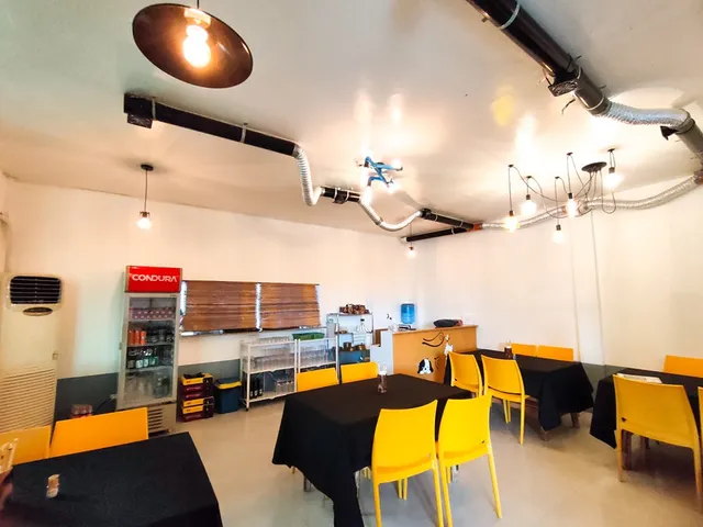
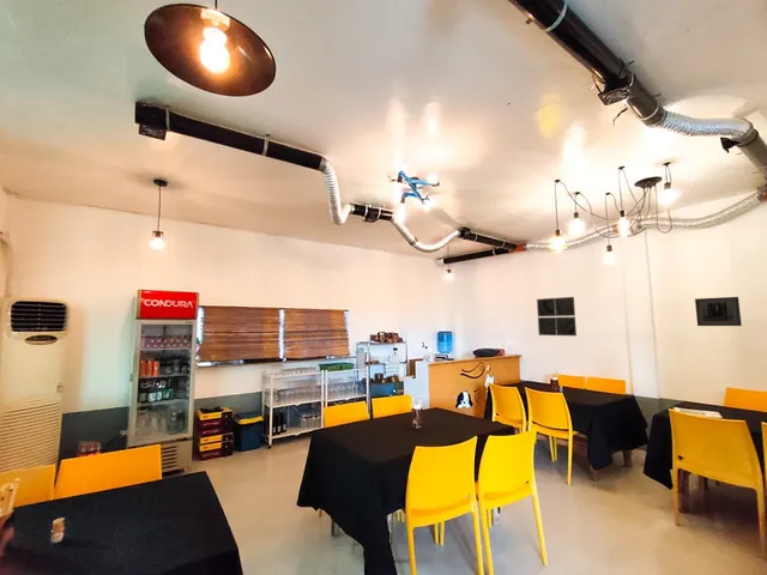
+ wall art (717, 311)
+ wall art (555, 315)
